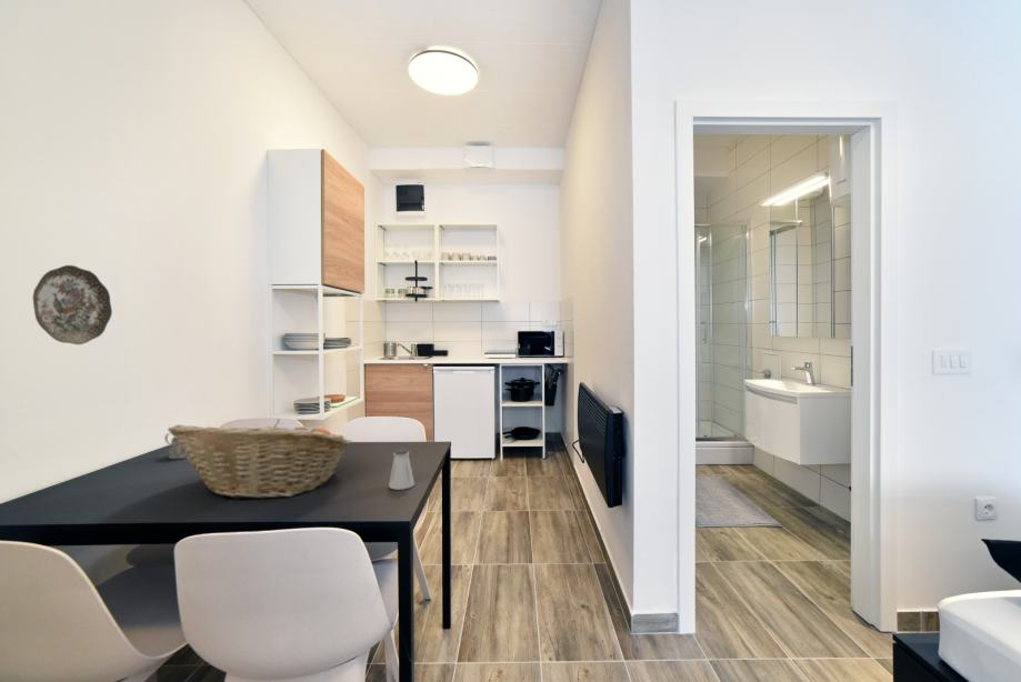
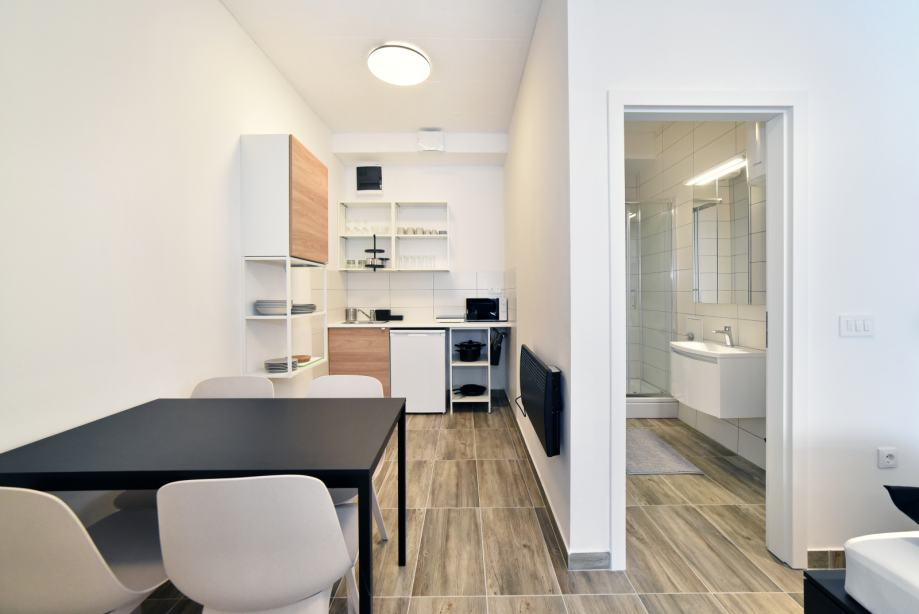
- tea glass holder (179, 444)
- fruit basket (266, 449)
- saltshaker (401, 468)
- decorative plate (72, 304)
